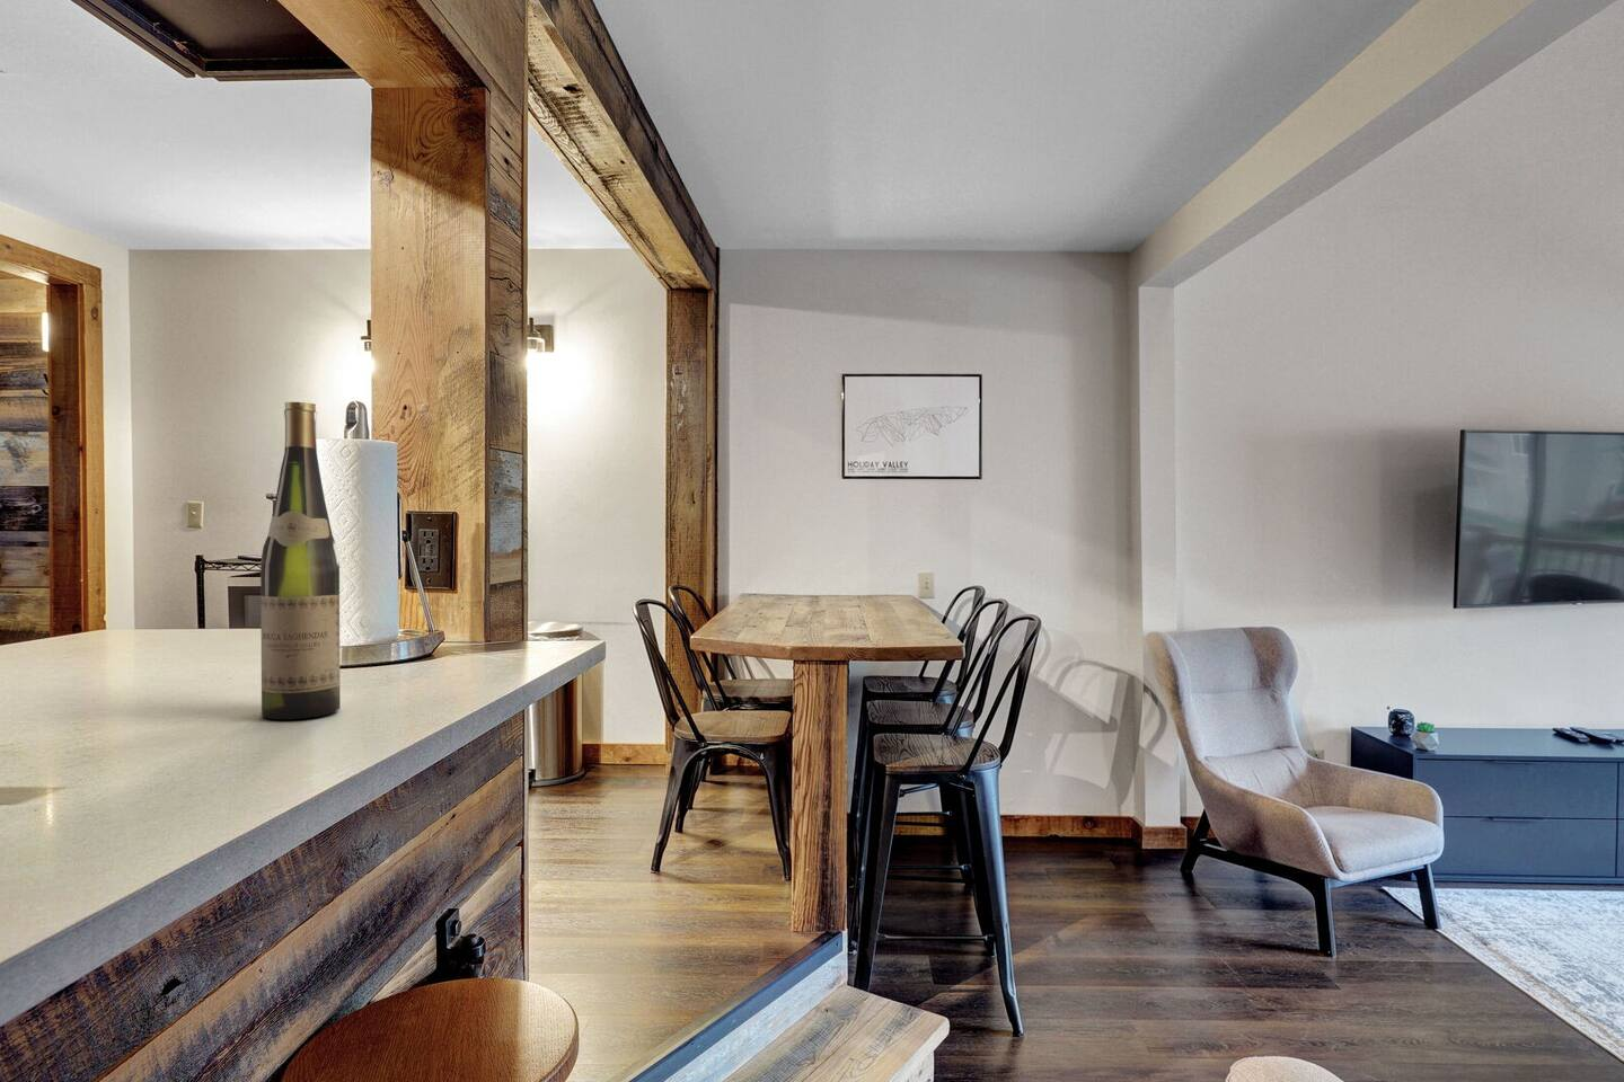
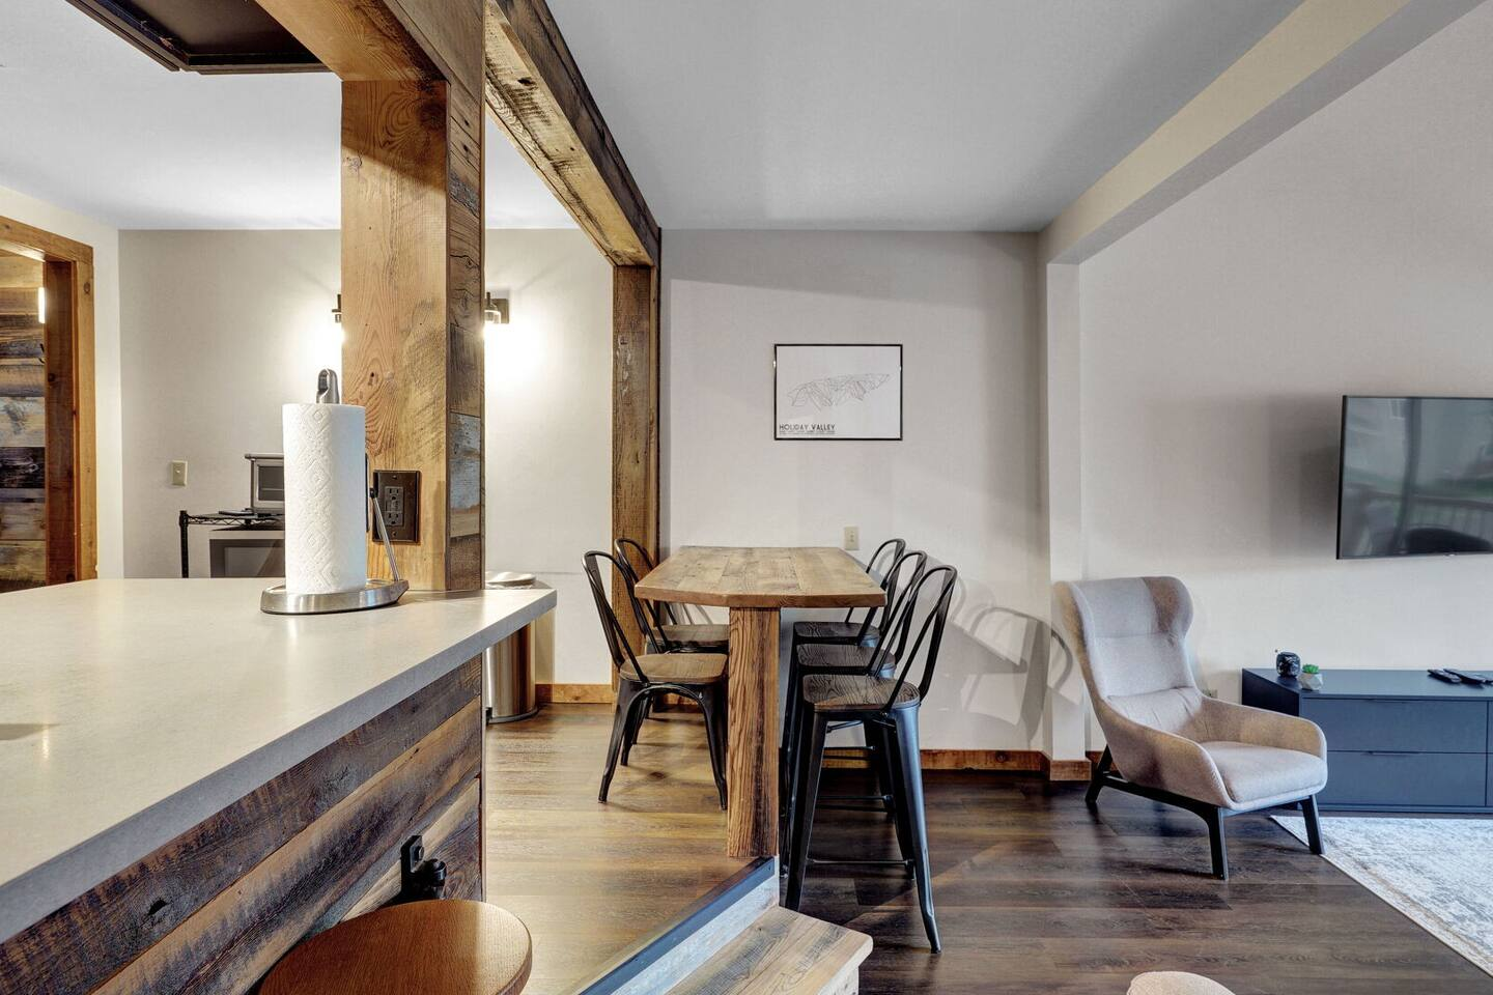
- wine bottle (300, 558)
